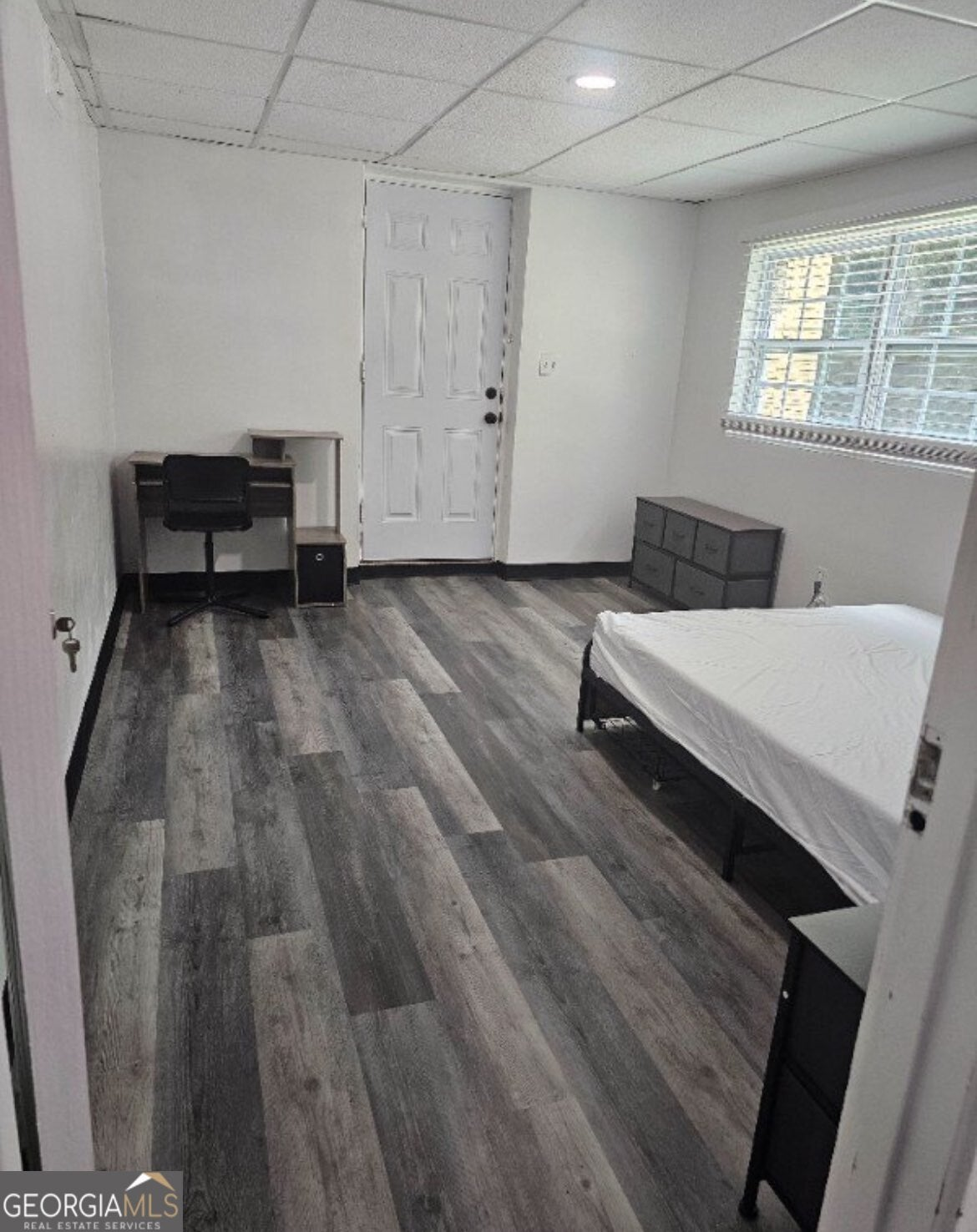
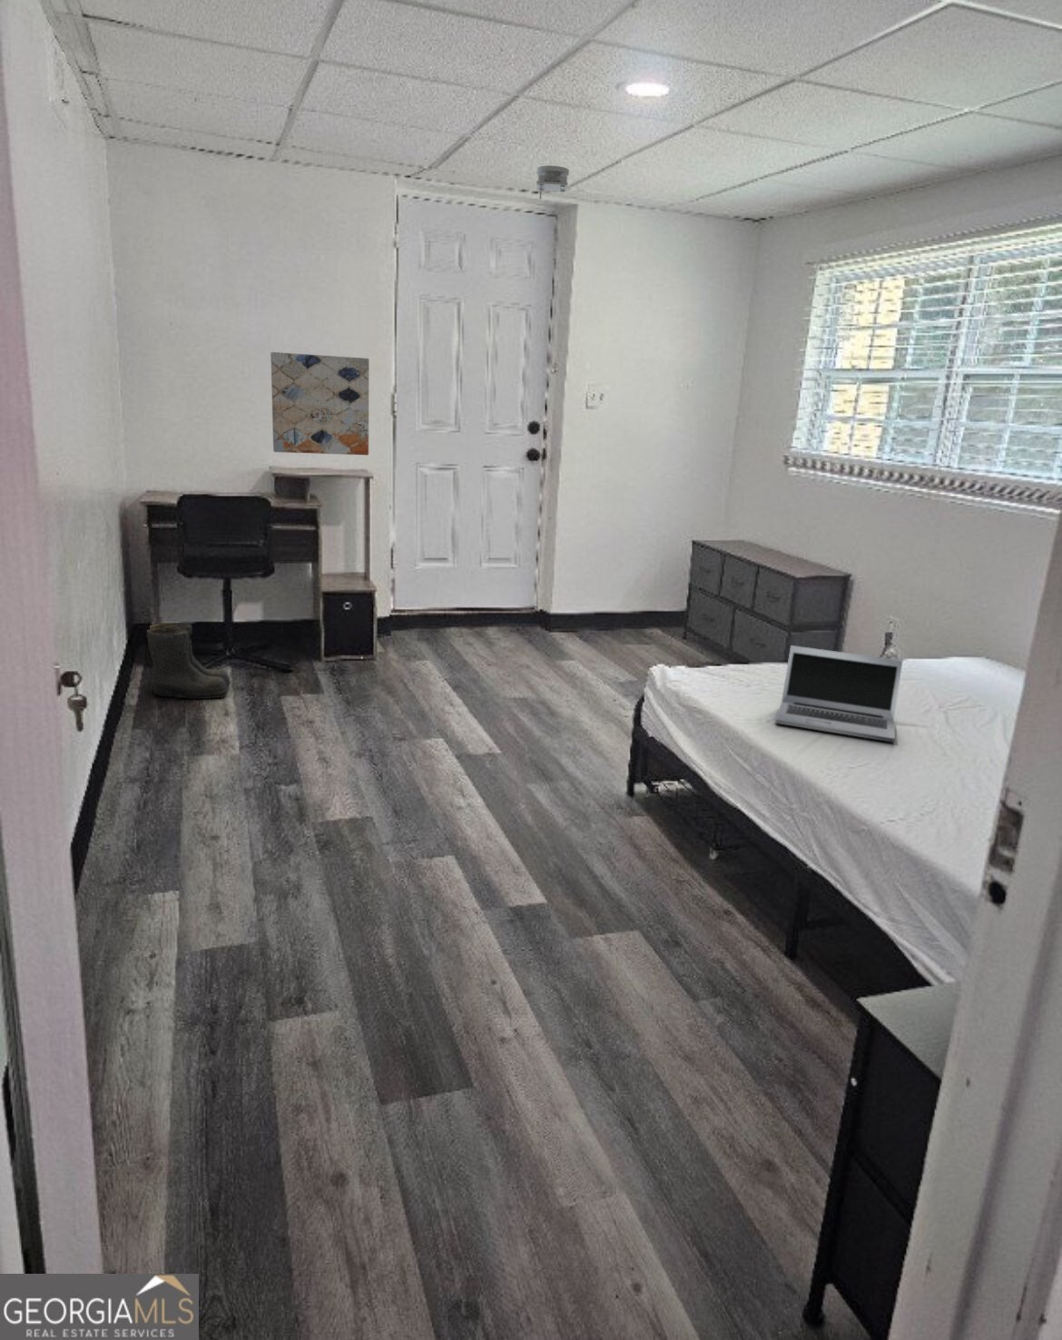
+ wall art (321, 405)
+ laptop (839, 692)
+ smoke detector (552, 184)
+ boots (190, 659)
